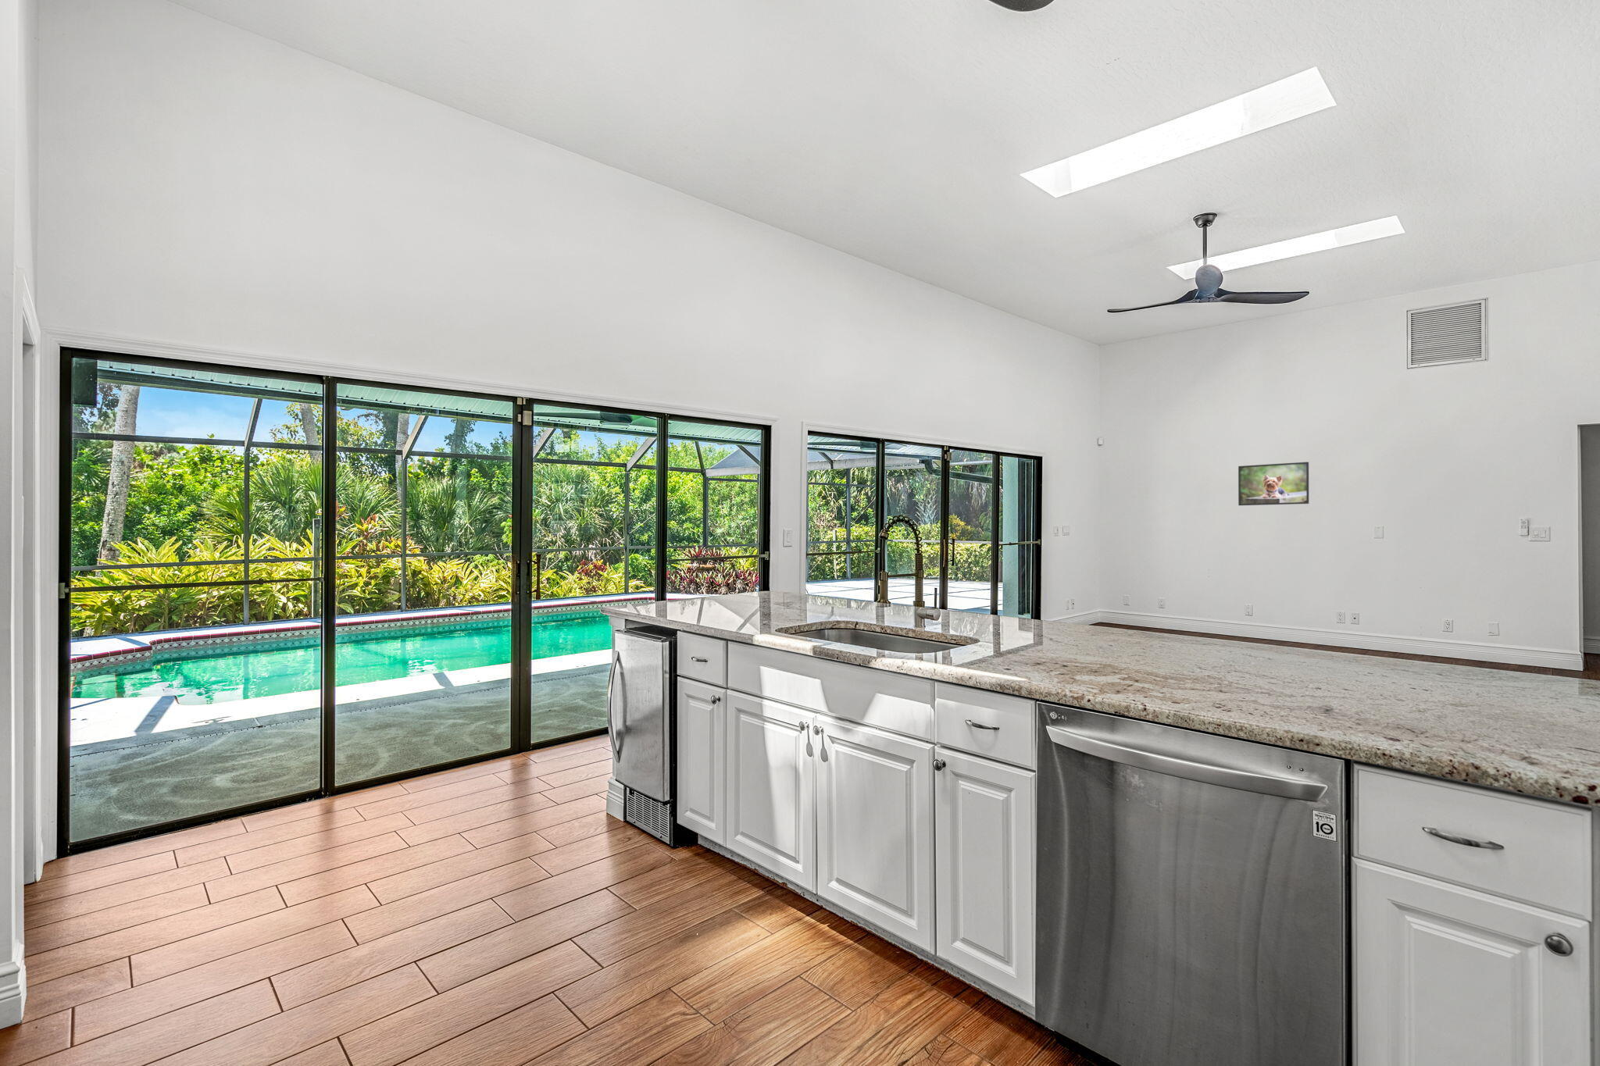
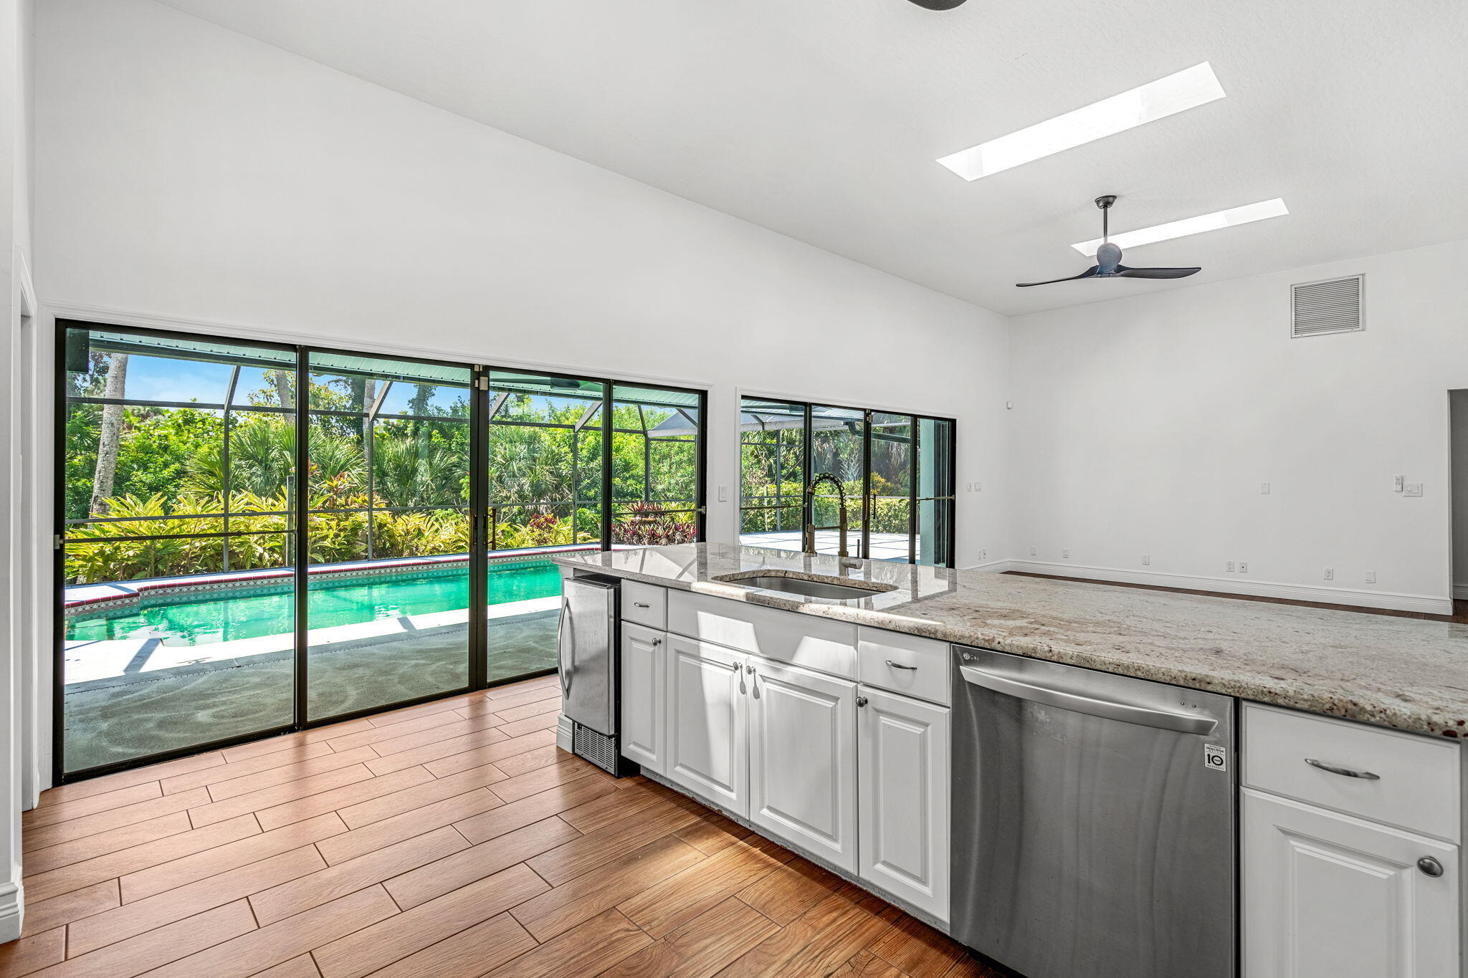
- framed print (1272, 484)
